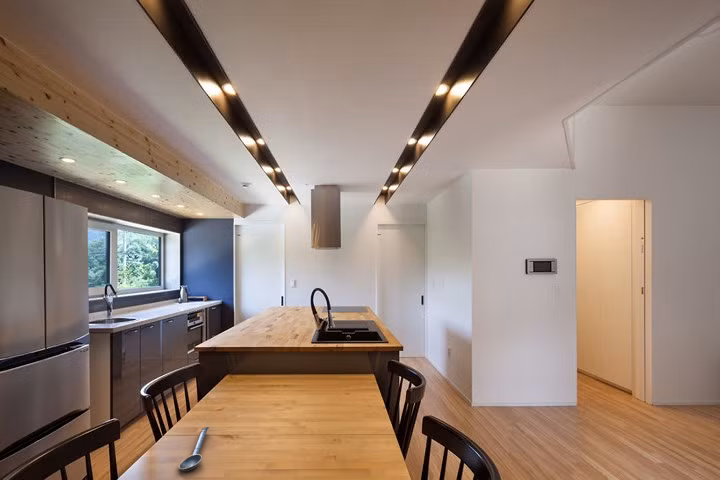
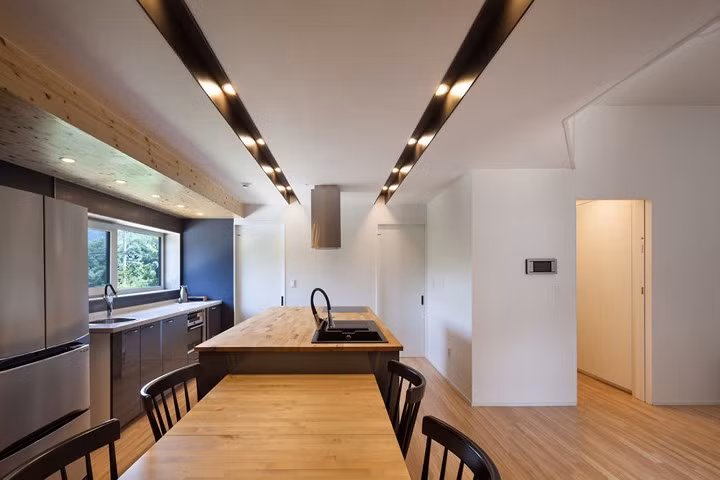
- spoon (199, 446)
